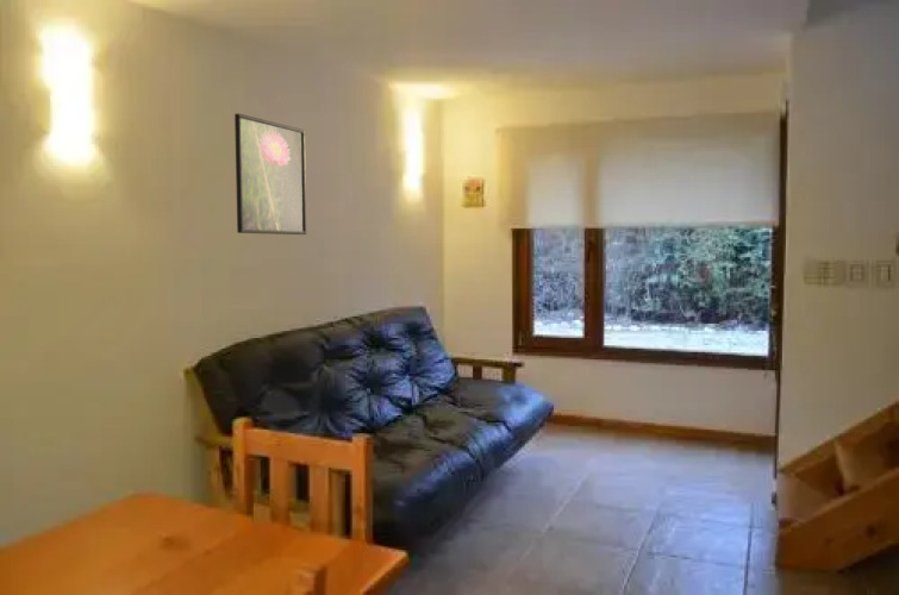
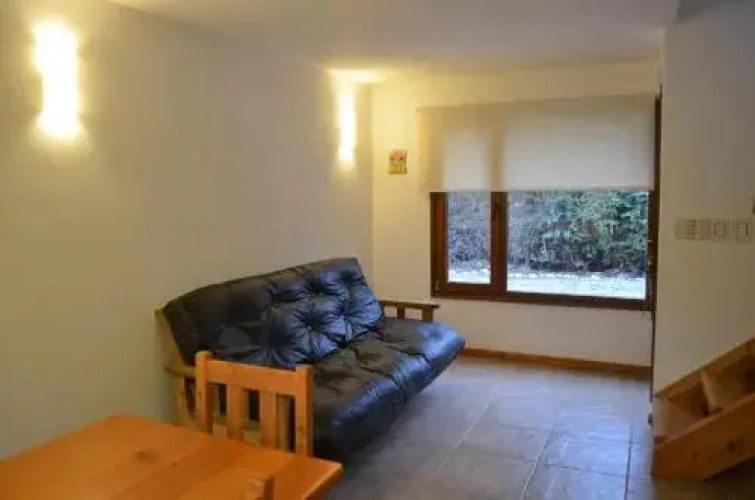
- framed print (273, 177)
